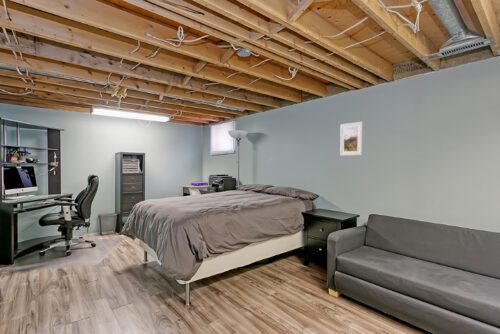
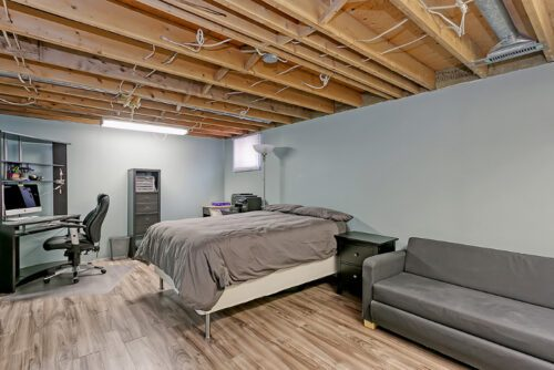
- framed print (350, 139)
